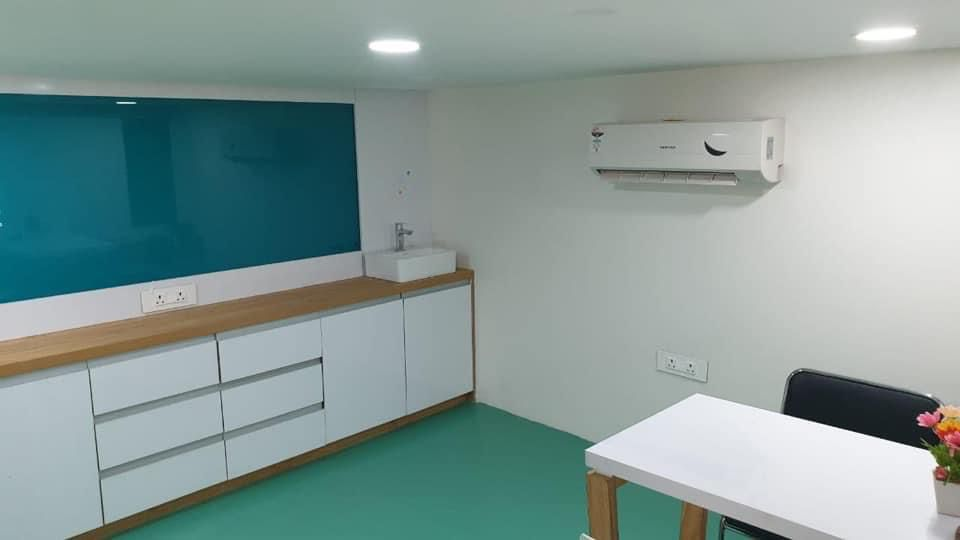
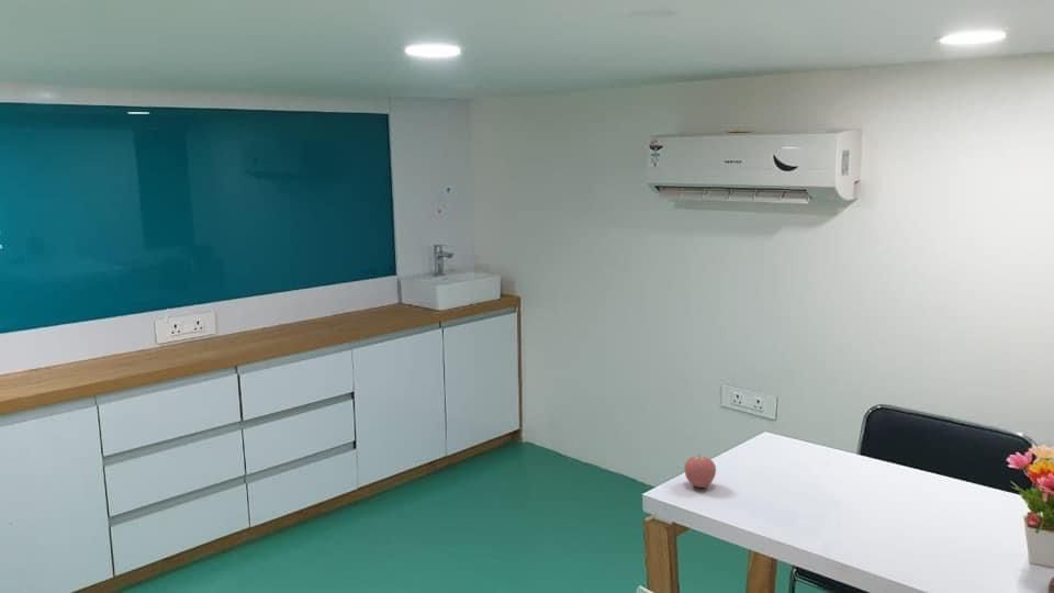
+ apple (699, 470)
